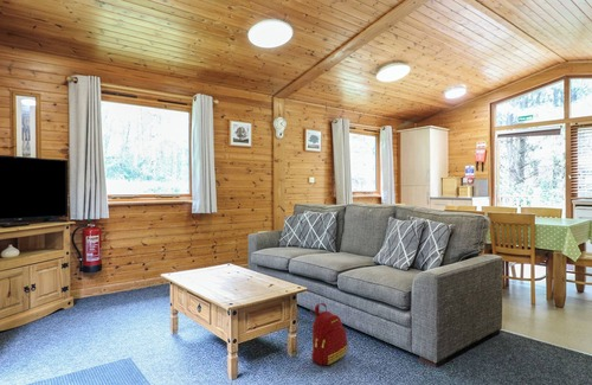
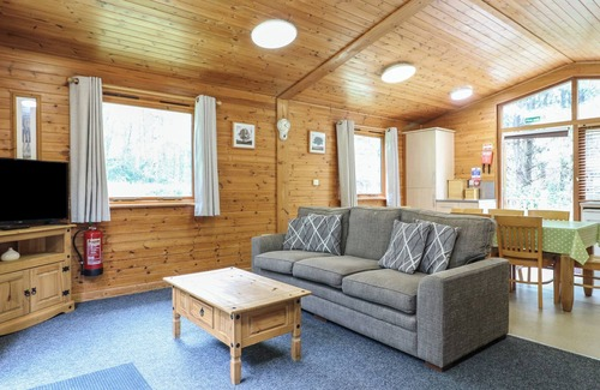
- backpack (328, 331)
